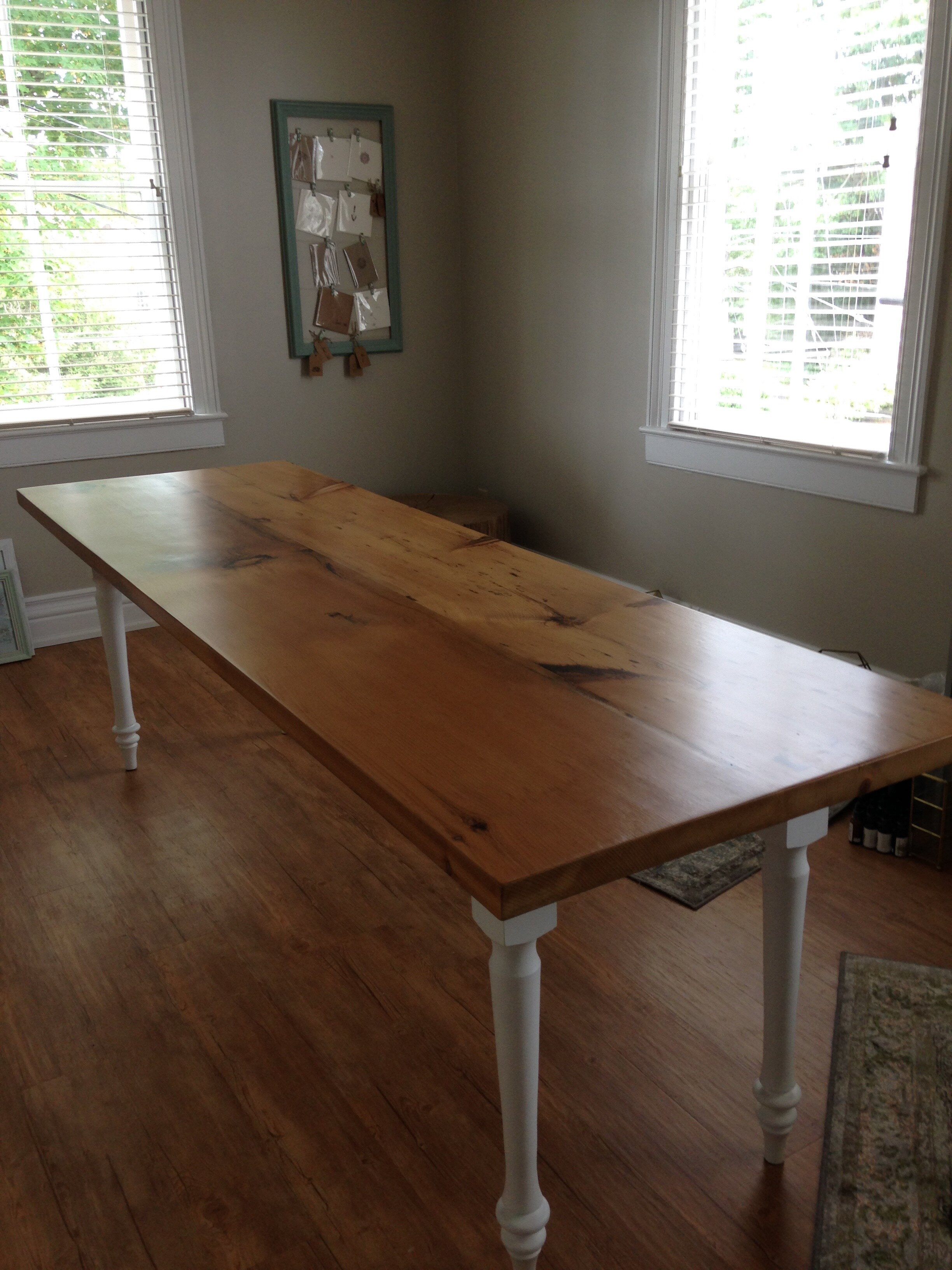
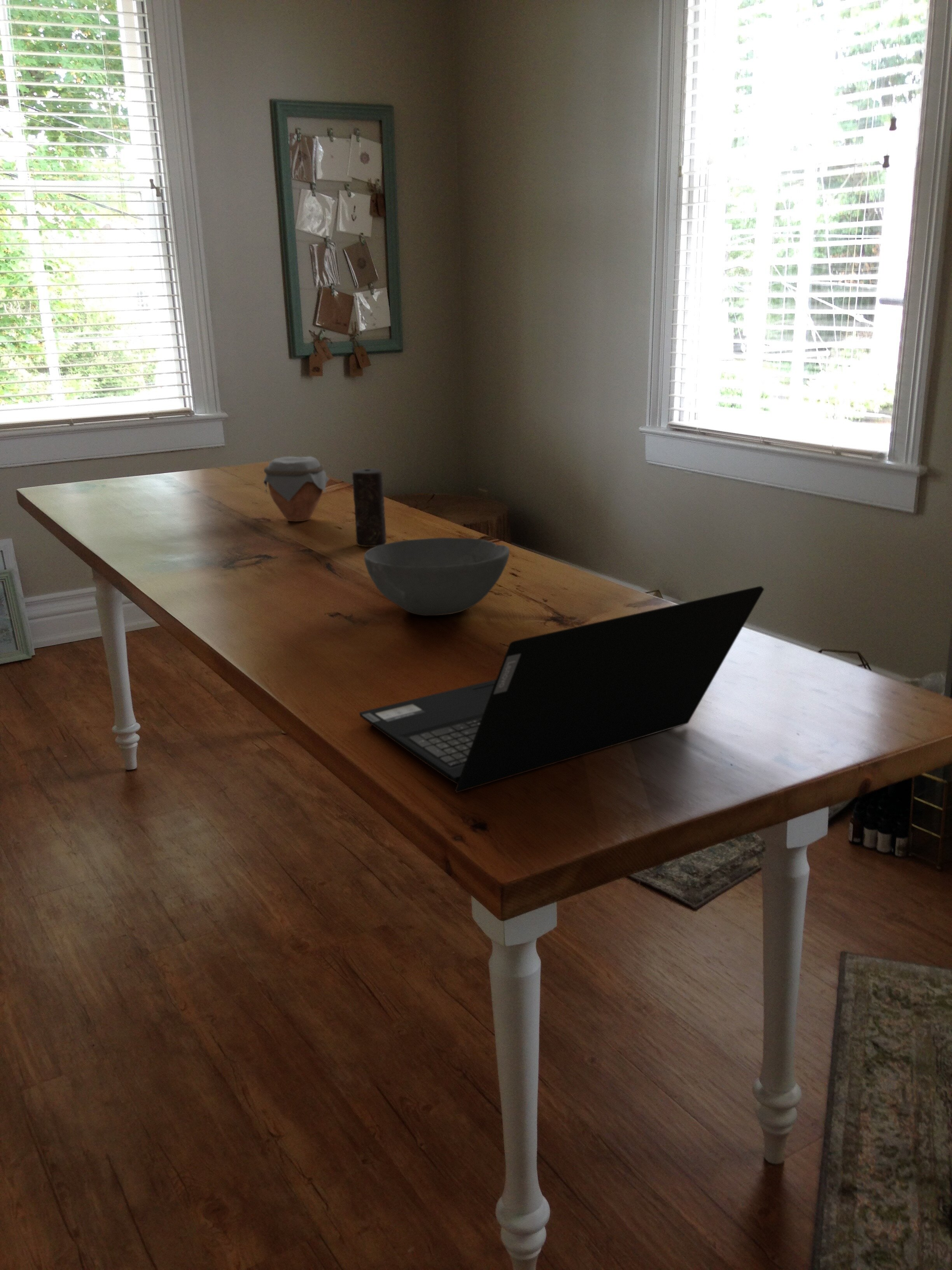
+ candle (369, 507)
+ jar (297, 489)
+ bowl (437, 579)
+ laptop computer (548, 660)
